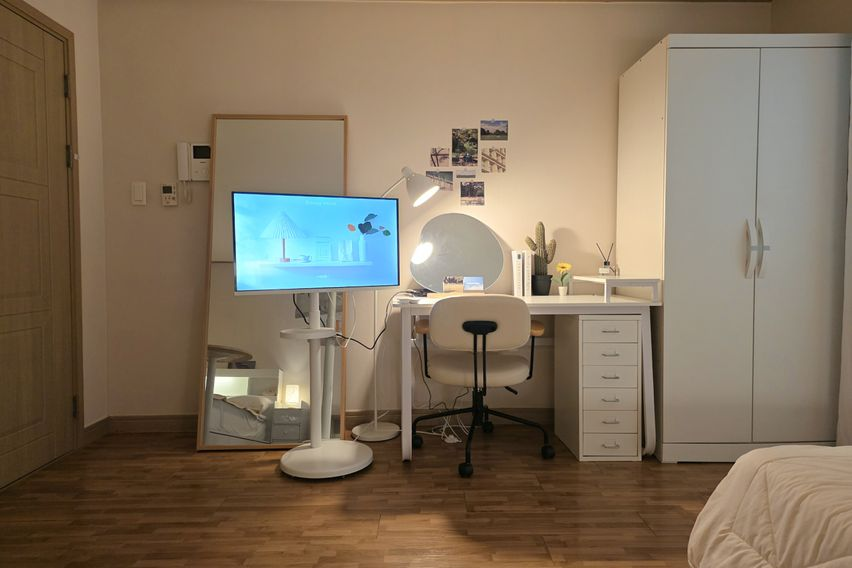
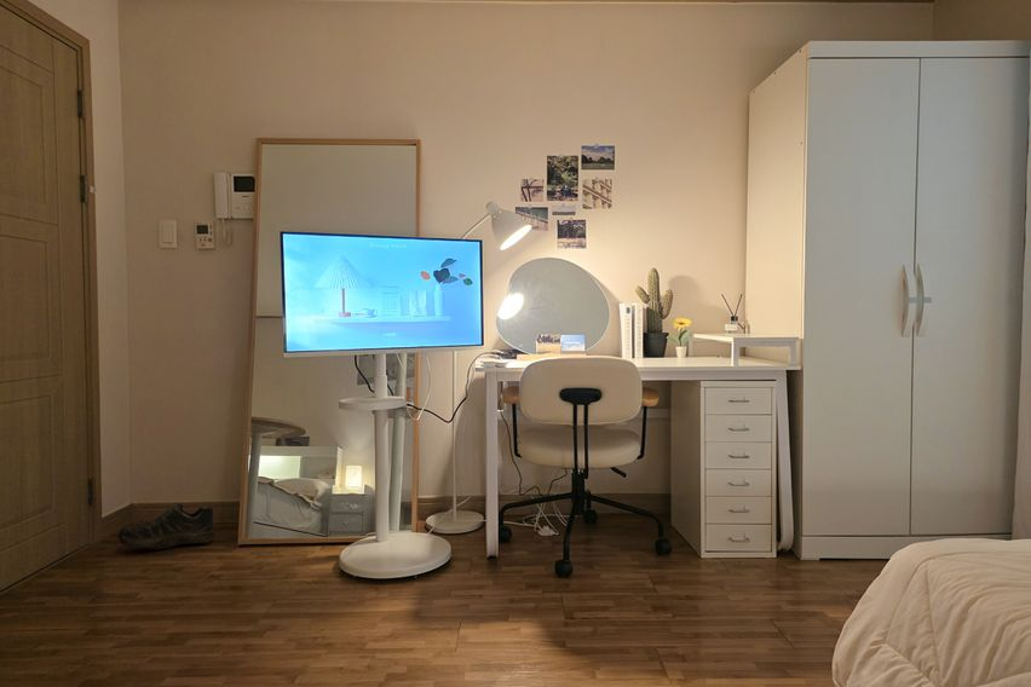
+ shoe (167, 525)
